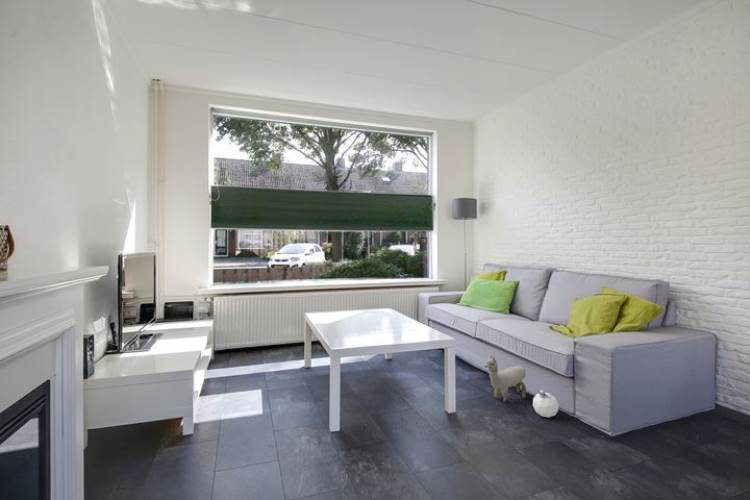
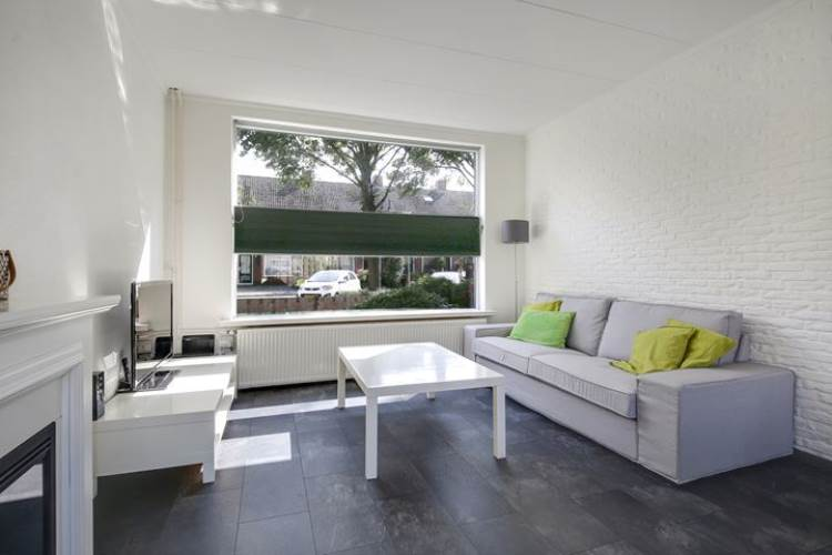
- decorative ball (545, 402)
- plush toy (503, 376)
